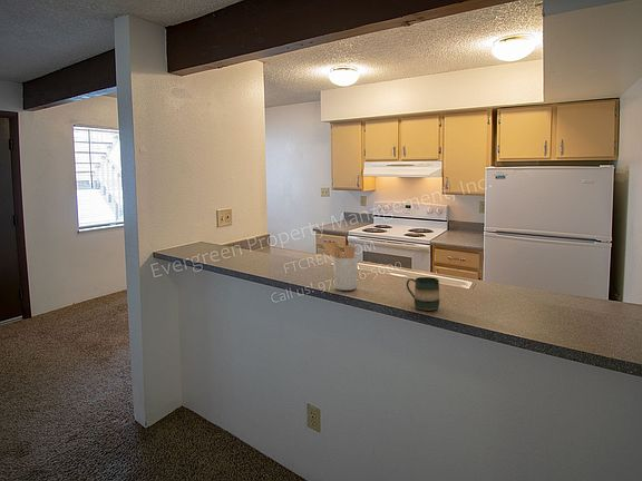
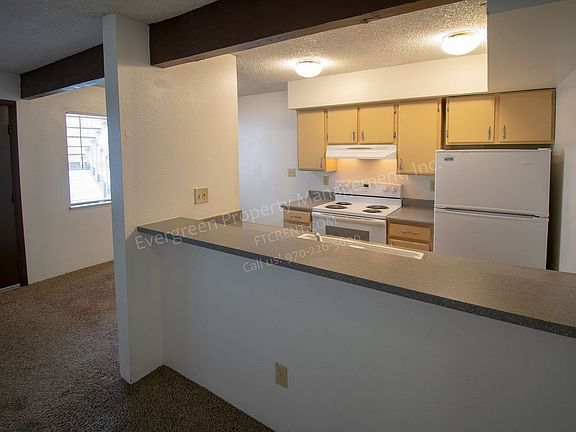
- mug (421, 292)
- utensil holder (340, 264)
